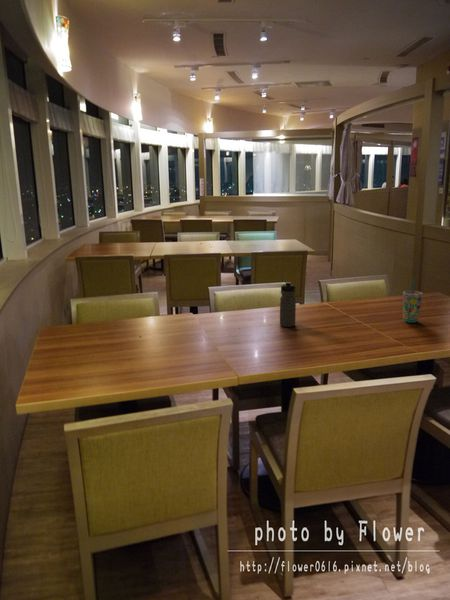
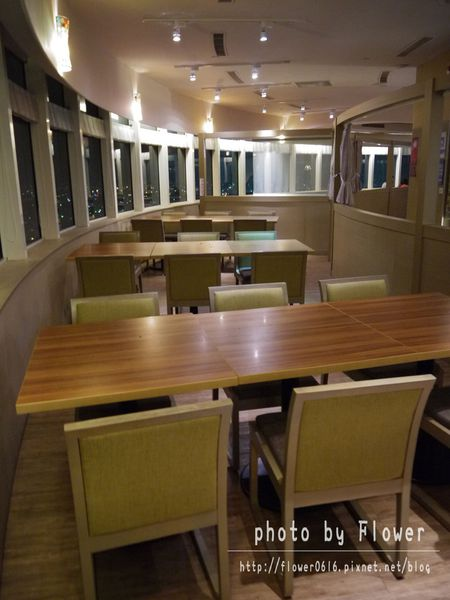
- cup (412, 299)
- water bottle (287, 303)
